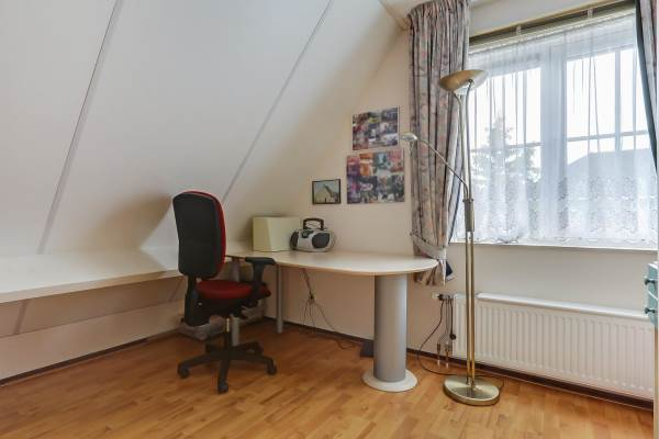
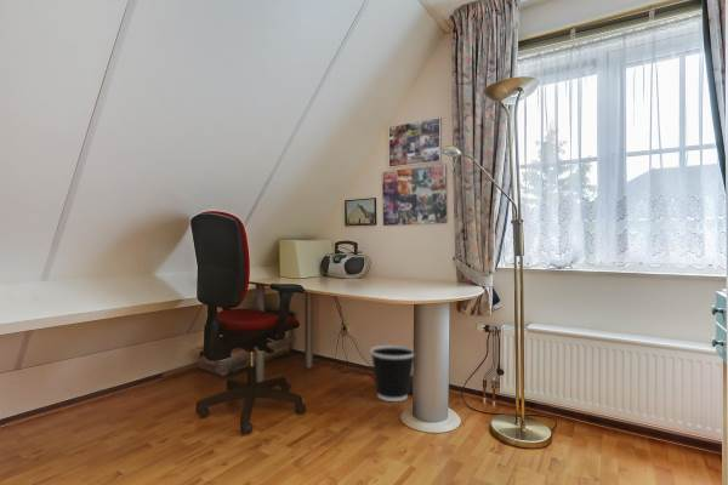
+ wastebasket (392, 372)
